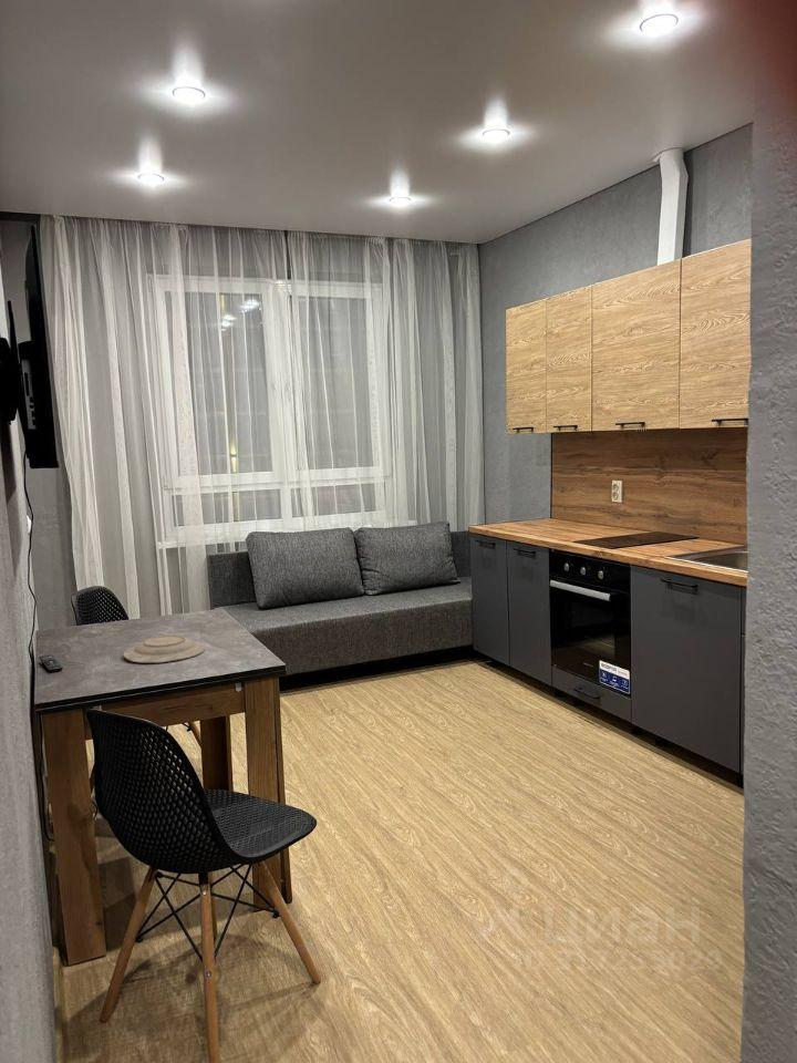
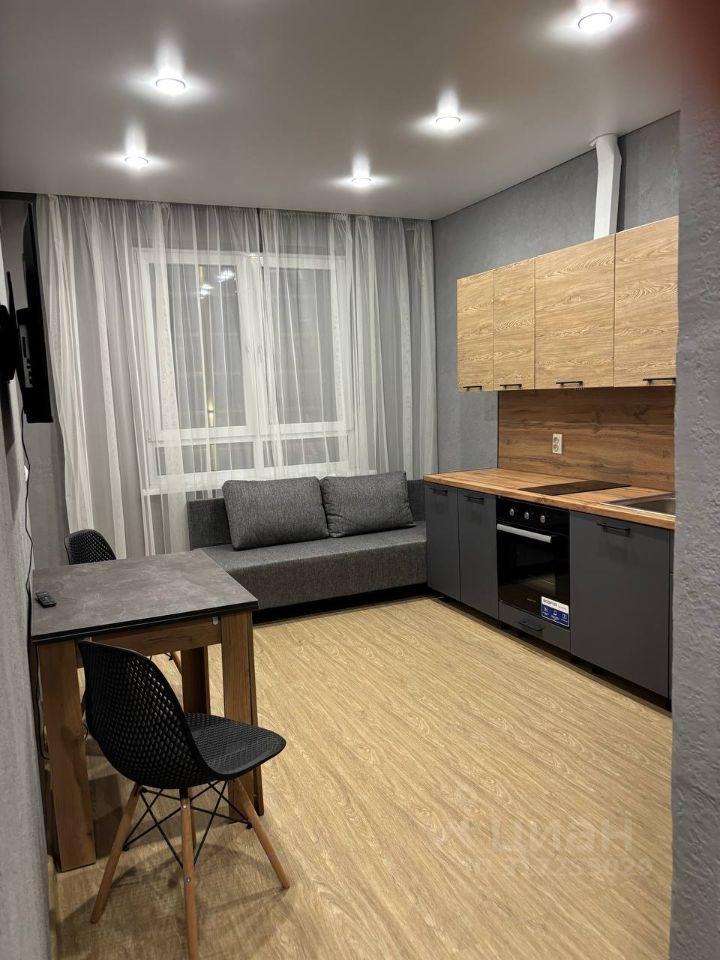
- plate (165, 646)
